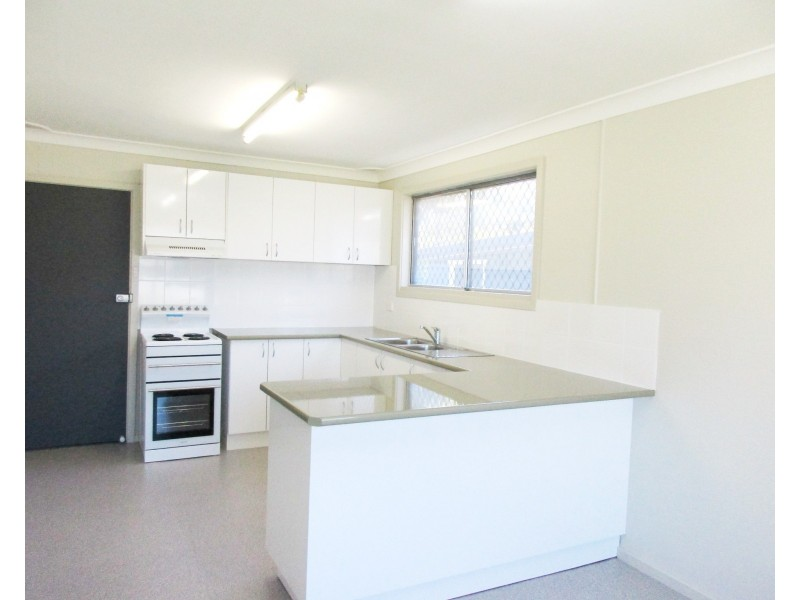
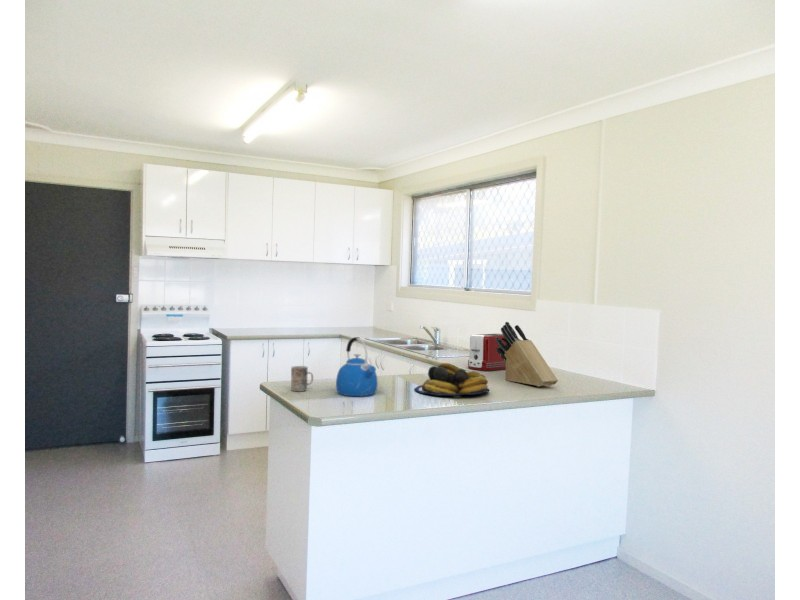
+ mug (301, 378)
+ kettle (359, 365)
+ toaster (491, 351)
+ knife block (524, 352)
+ fruit bowl (451, 377)
